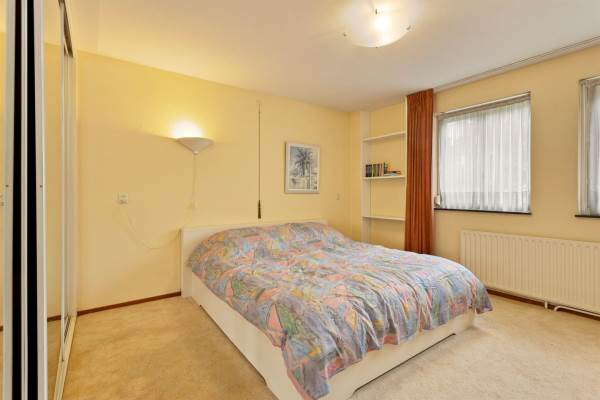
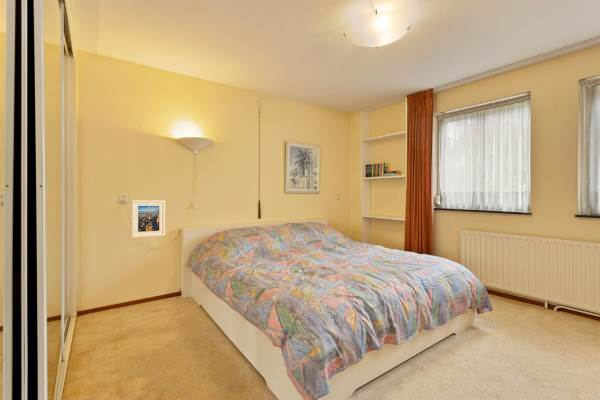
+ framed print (148, 218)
